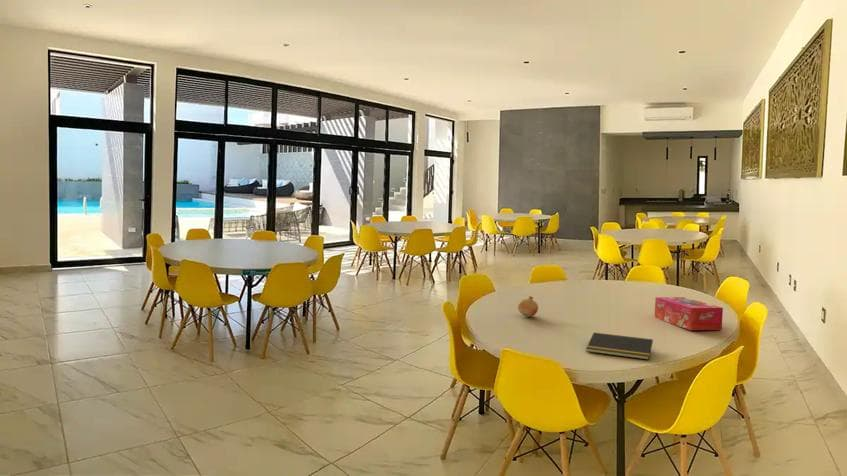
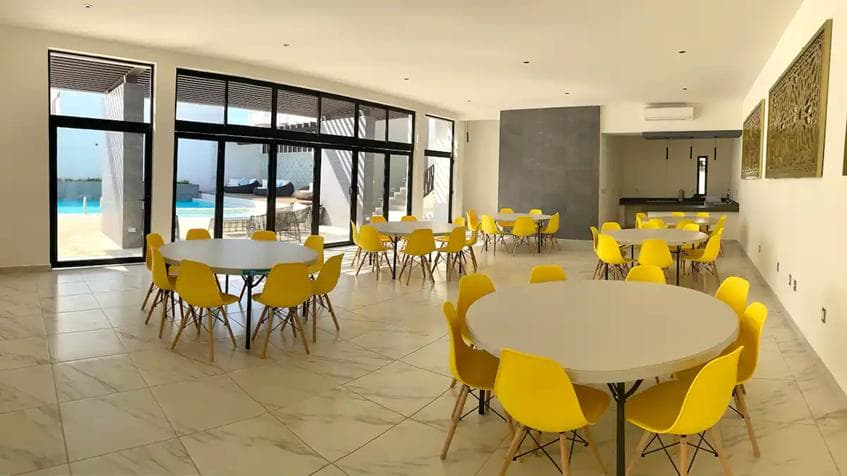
- tissue box (687, 312)
- notepad (619, 345)
- fruit (527, 306)
